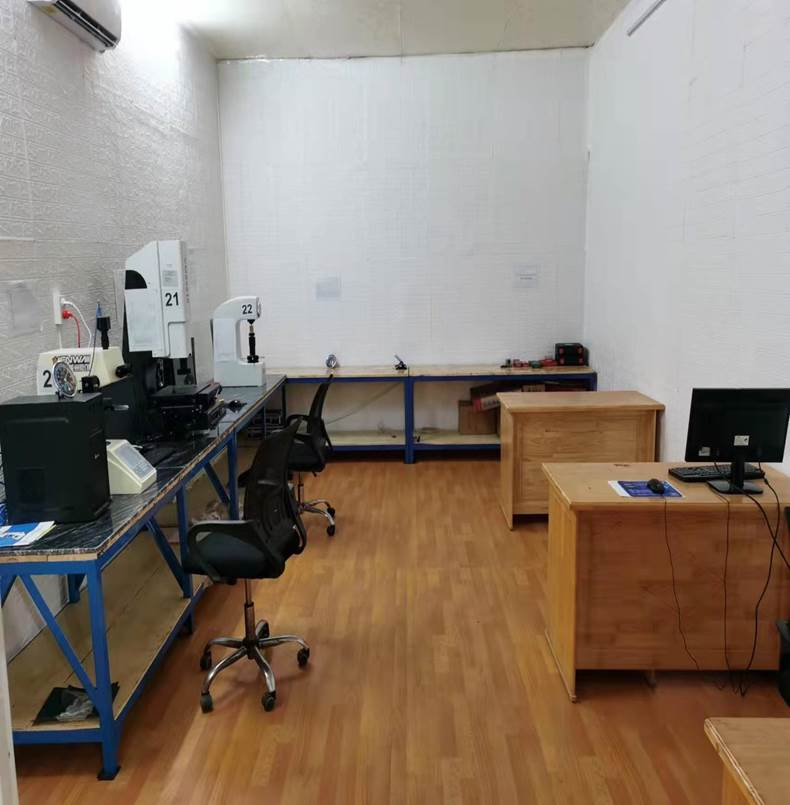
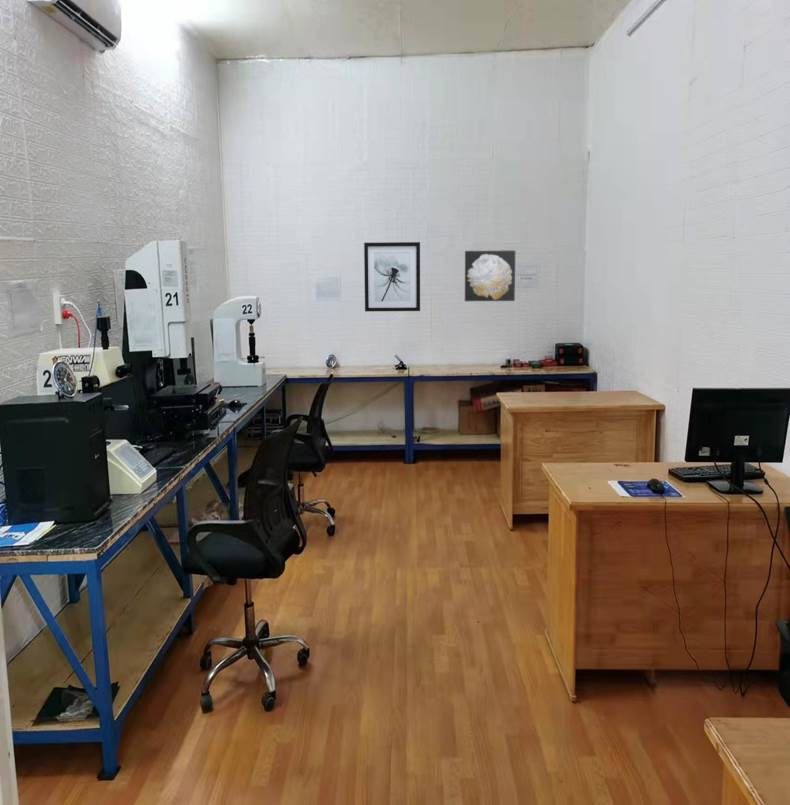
+ wall art (489, 276)
+ wall art (392, 277)
